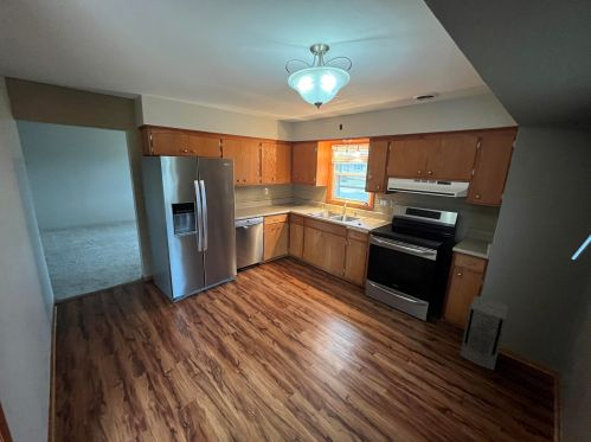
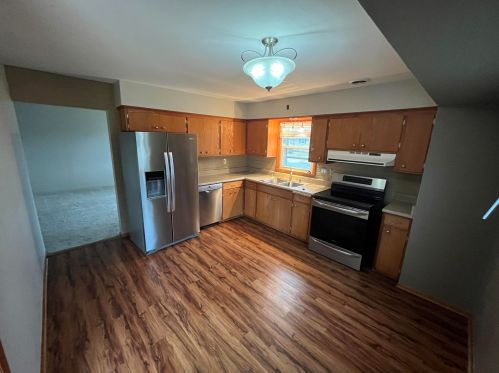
- air purifier (483, 331)
